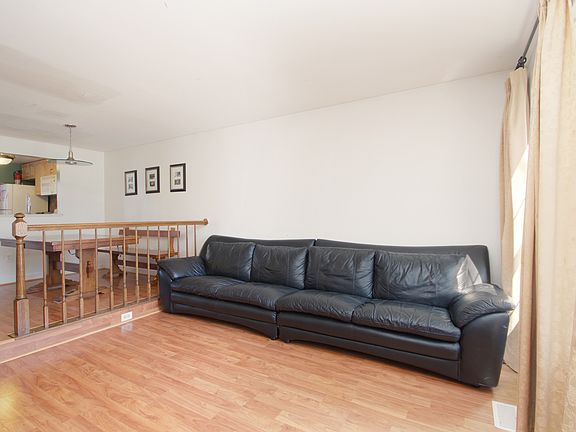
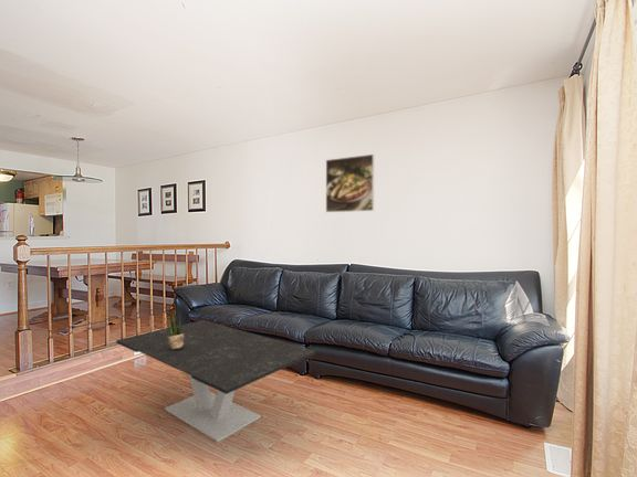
+ potted plant (175, 328)
+ coffee table (211, 379)
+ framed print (348, 184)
